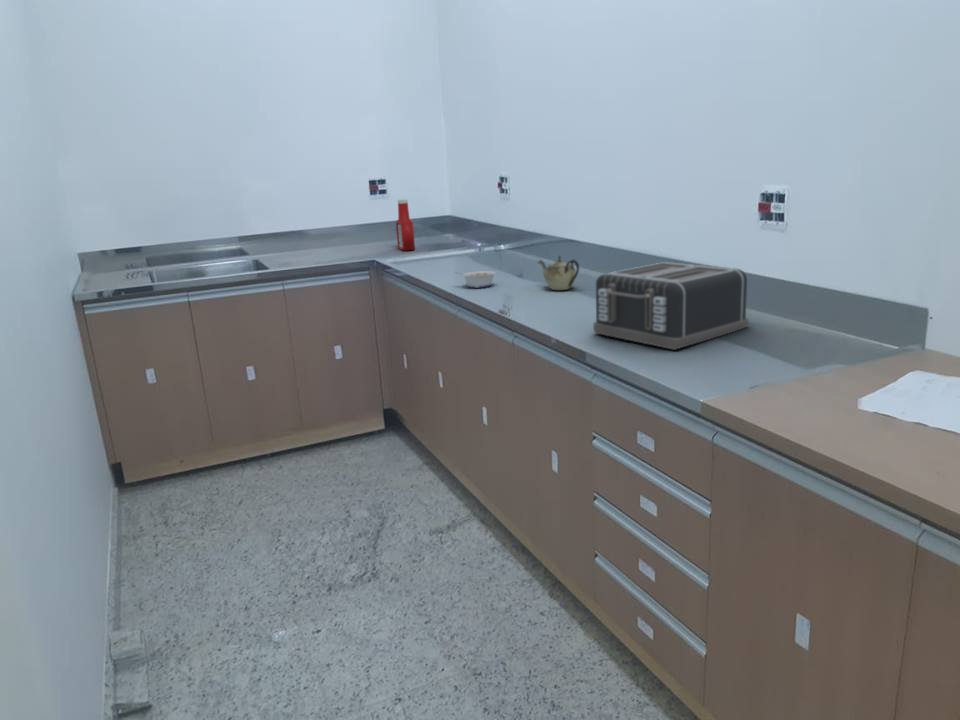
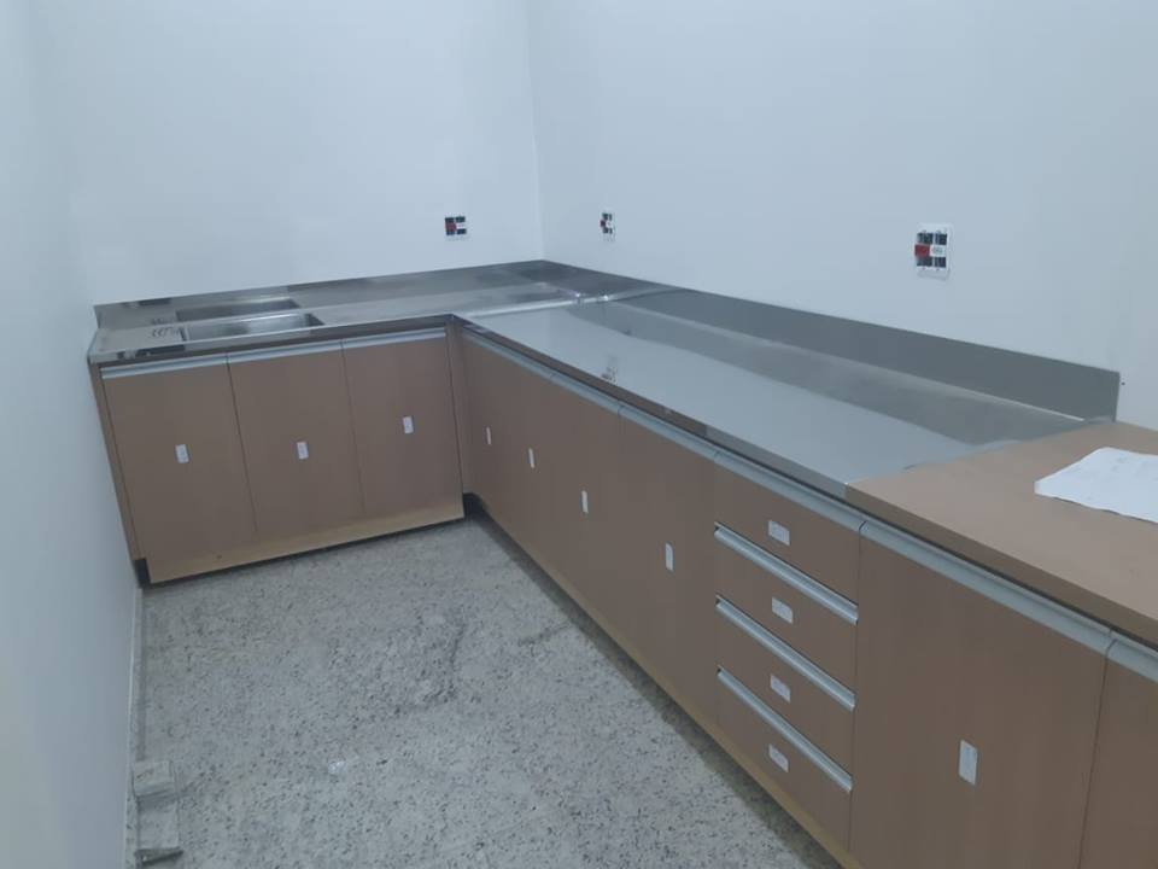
- soap bottle (404, 224)
- legume (478, 278)
- teapot (558, 272)
- toaster (664, 302)
